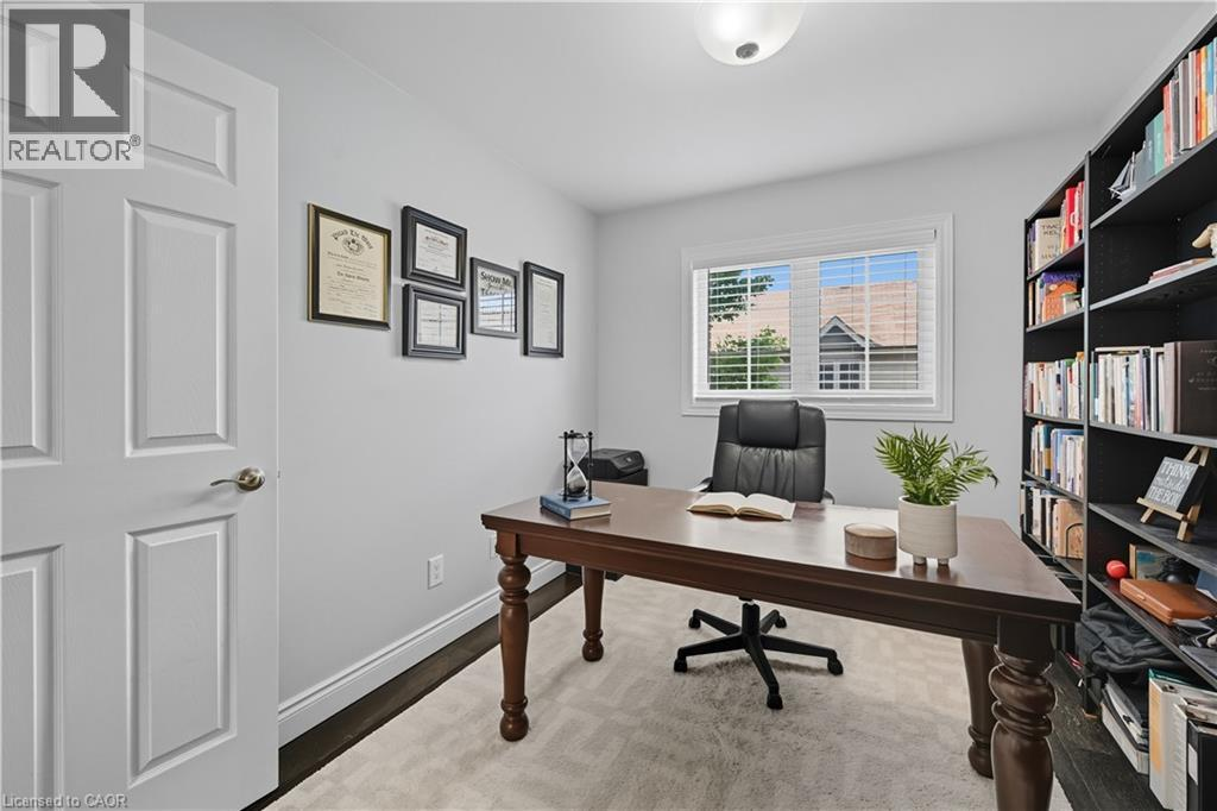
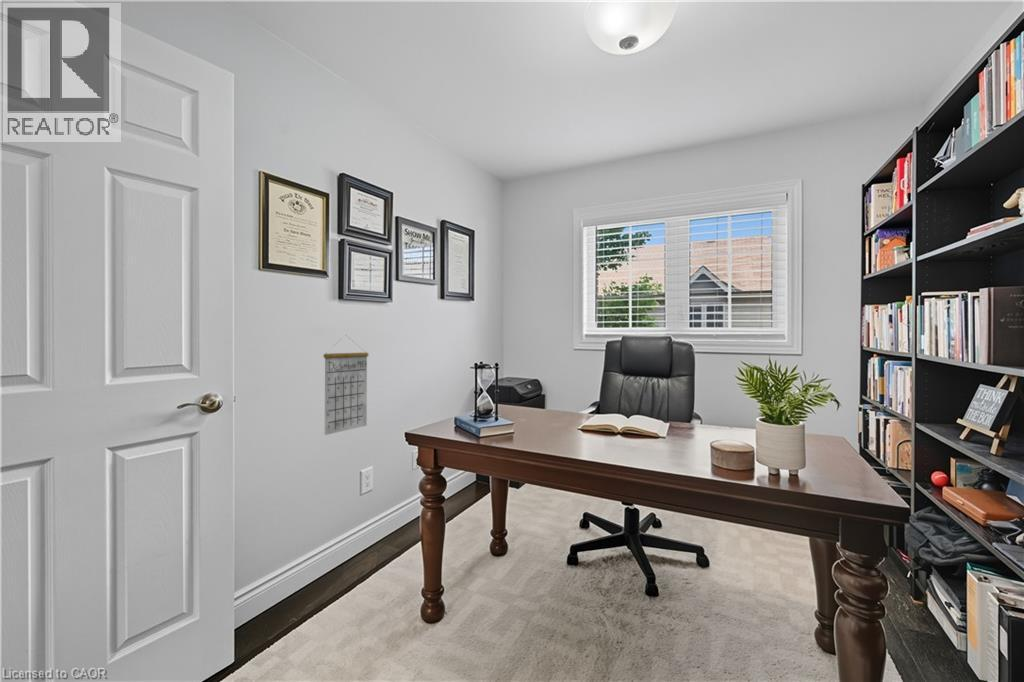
+ calendar (346, 382)
